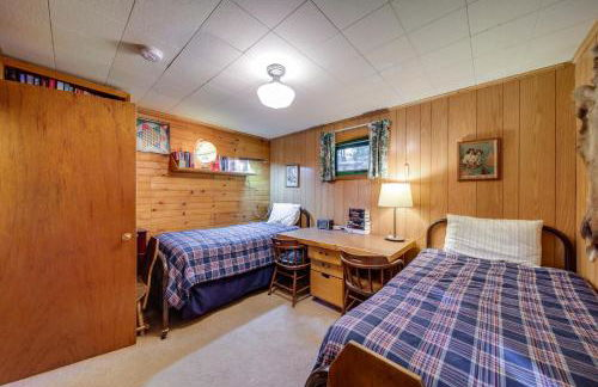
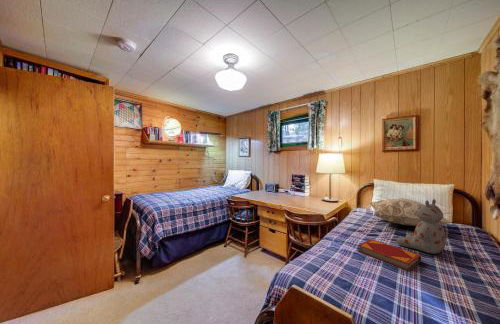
+ stuffed bear (420, 223)
+ hardback book (387, 252)
+ decorative pillow (403, 211)
